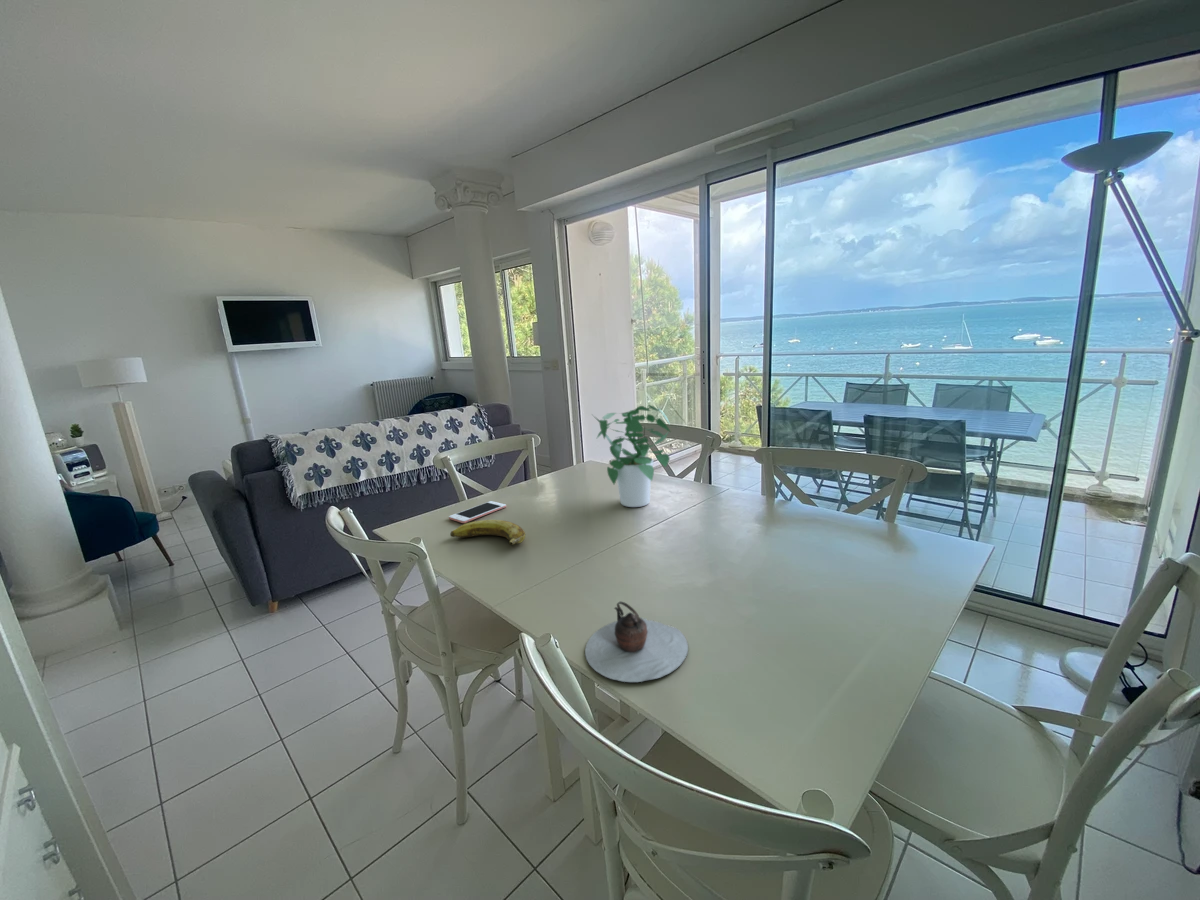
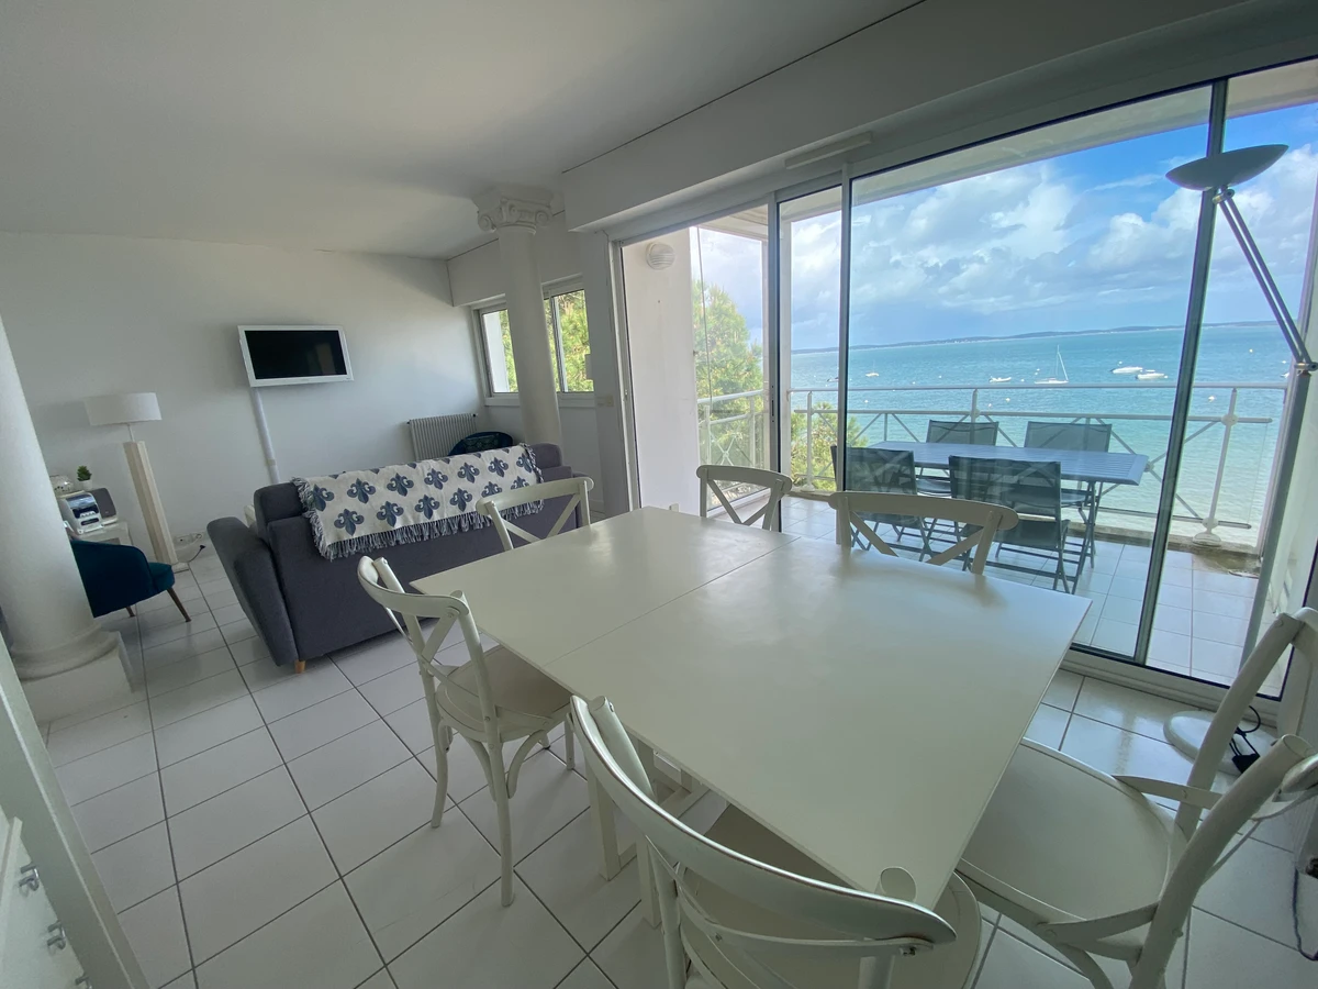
- teapot (635, 626)
- cell phone (478, 511)
- potted plant (635, 455)
- banana (490, 534)
